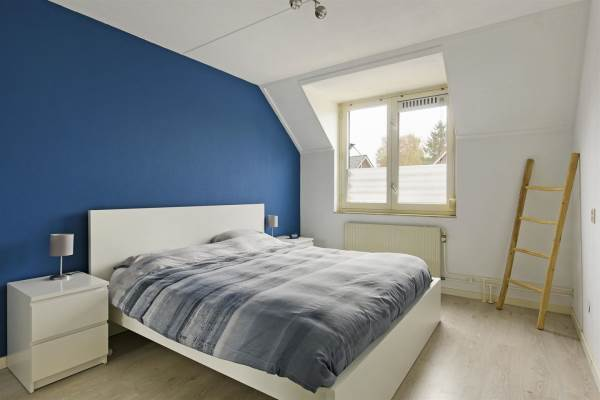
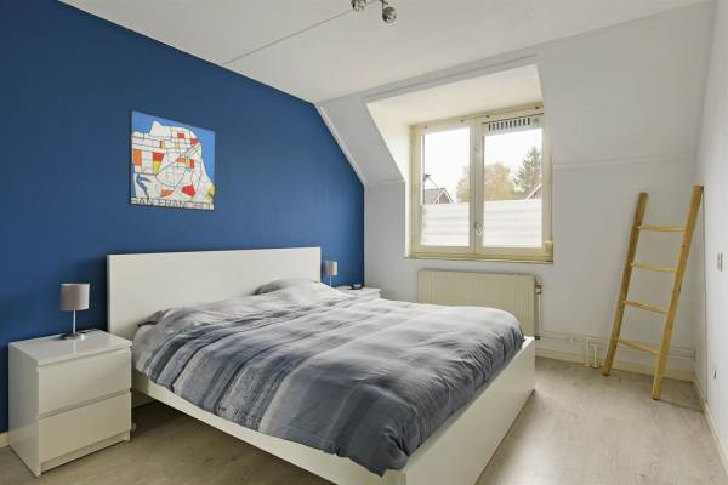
+ wall art (176, 164)
